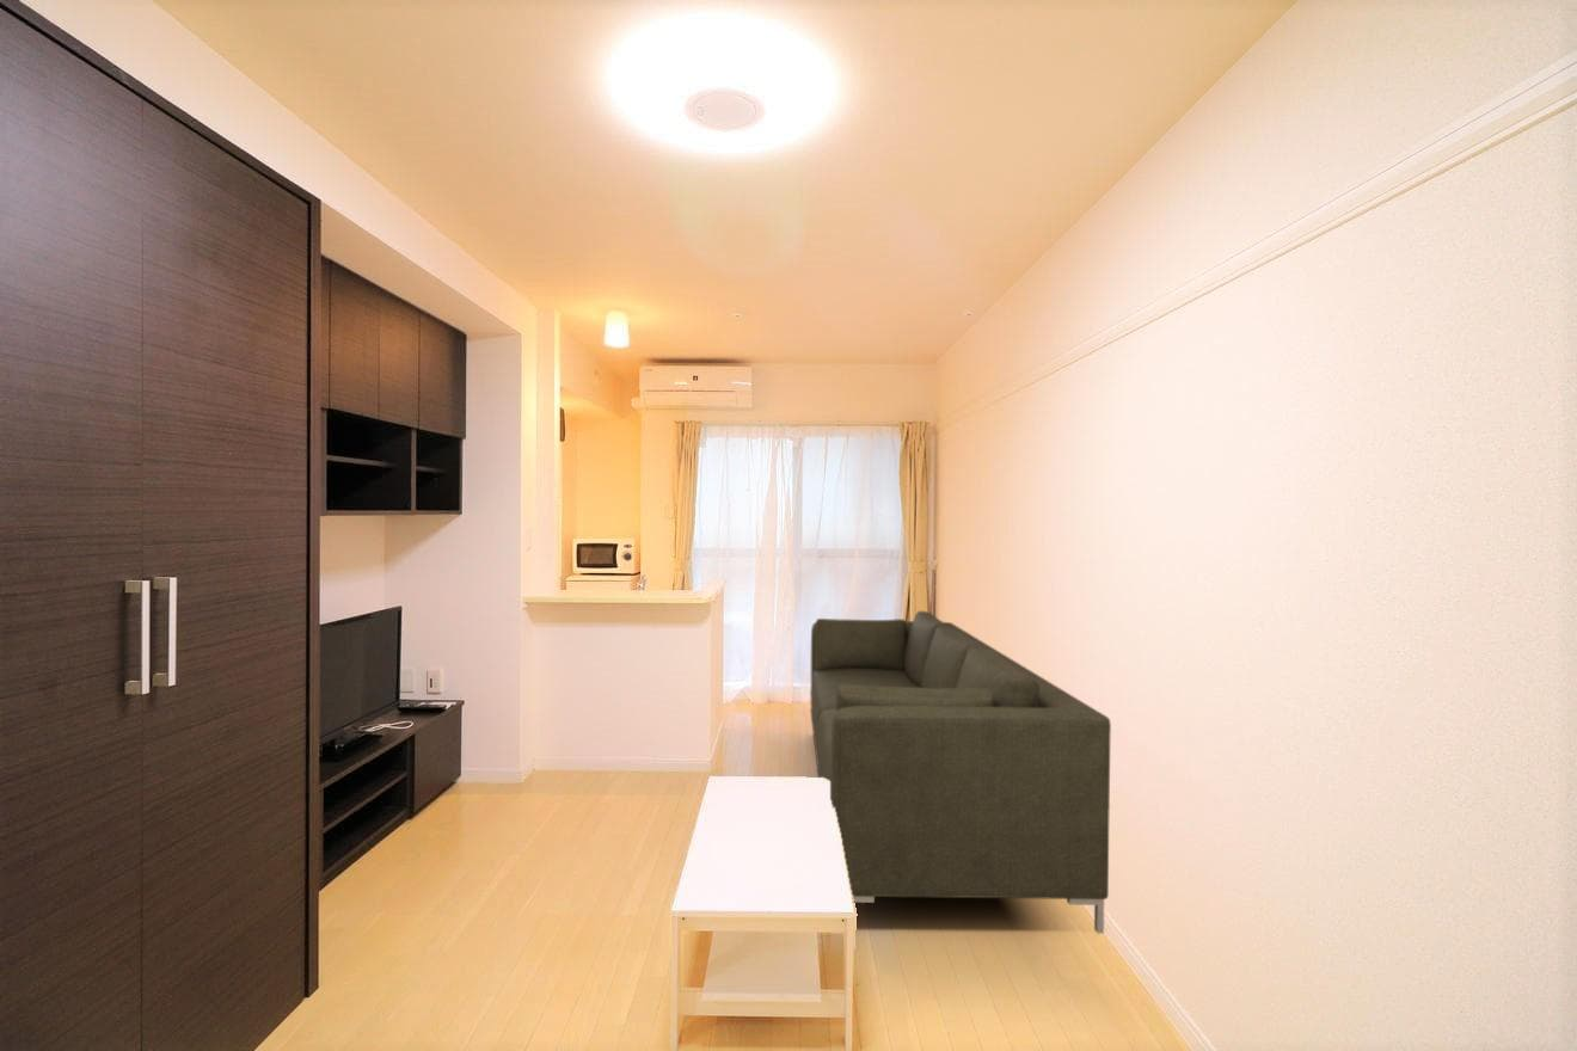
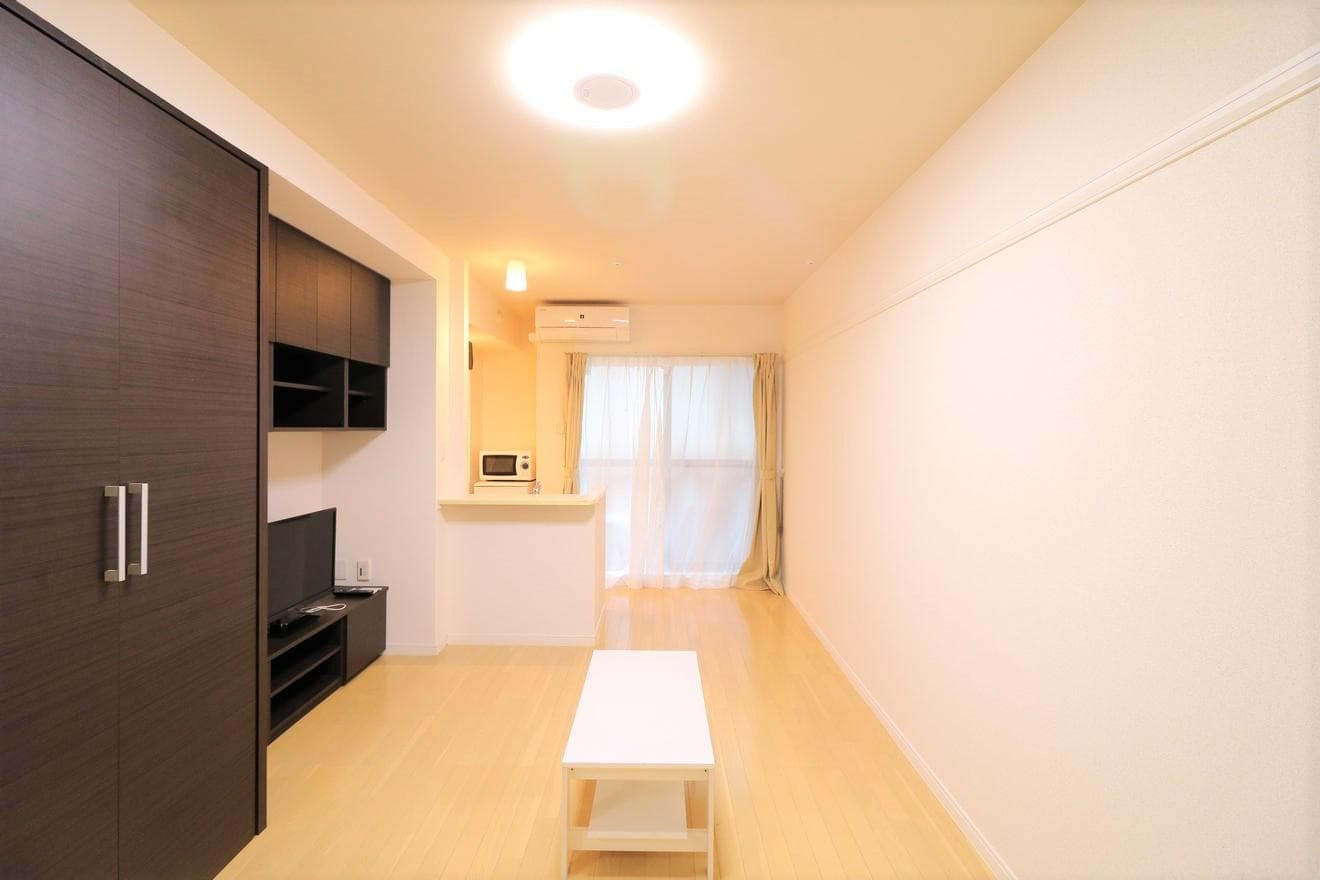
- sofa (910, 715)
